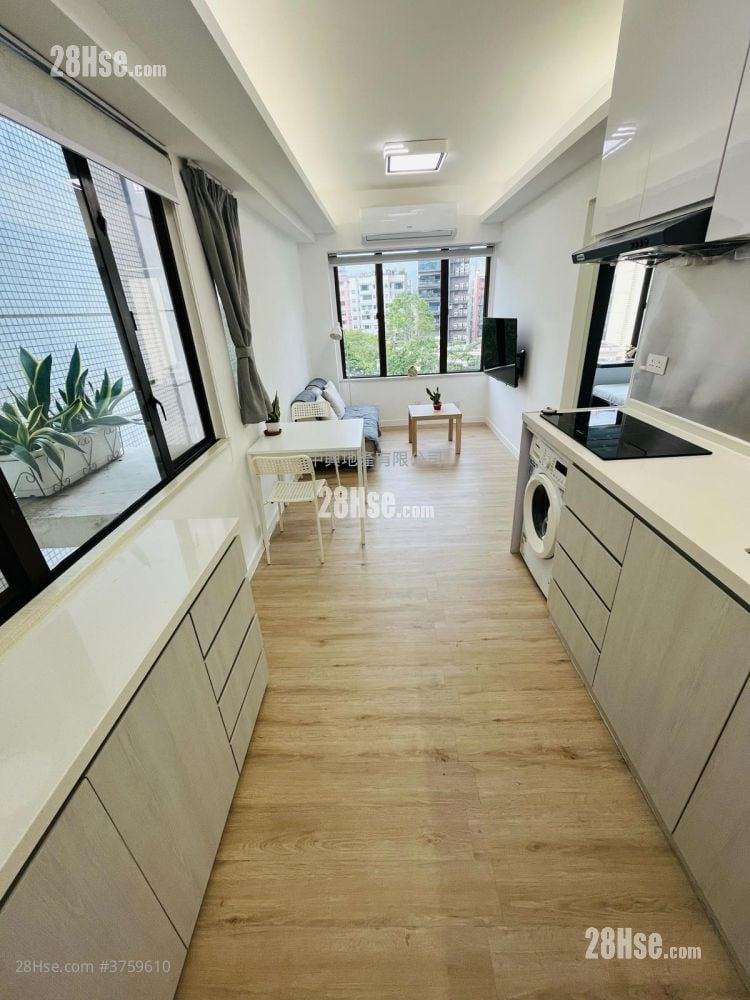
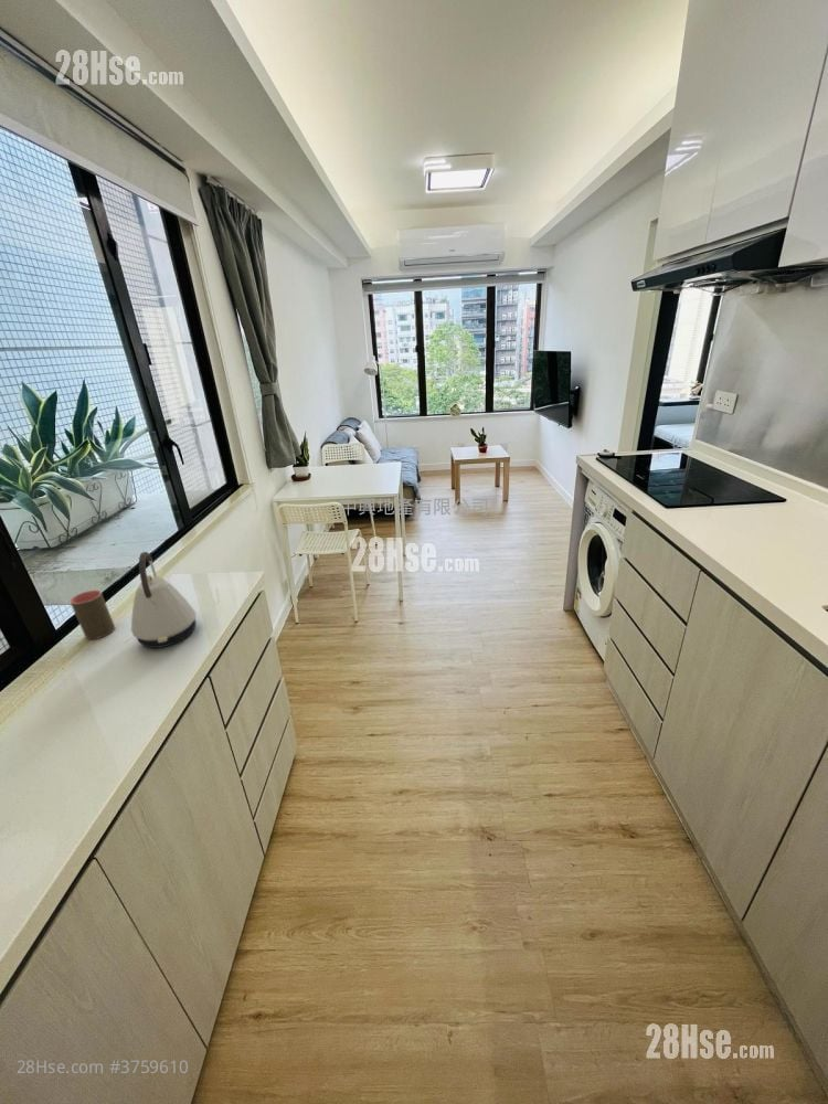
+ kettle (156, 595)
+ cup (93, 614)
